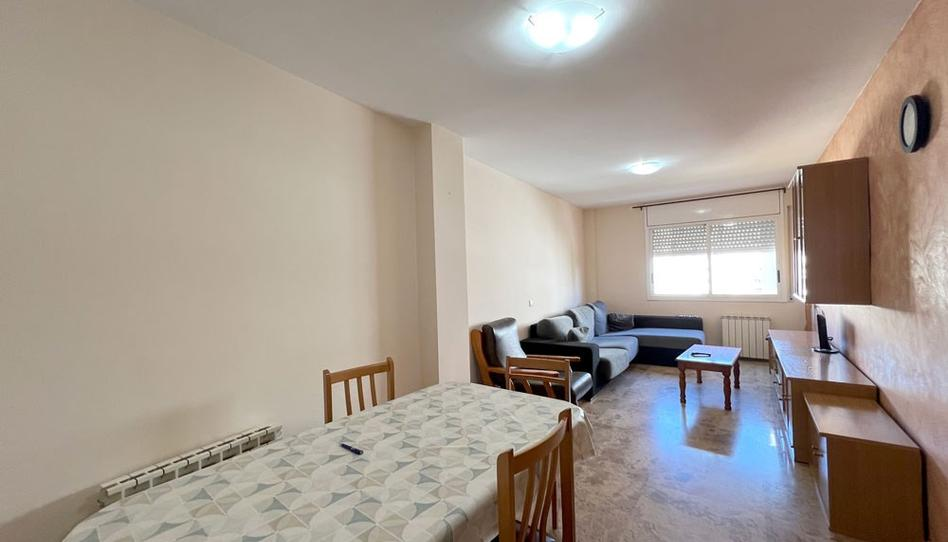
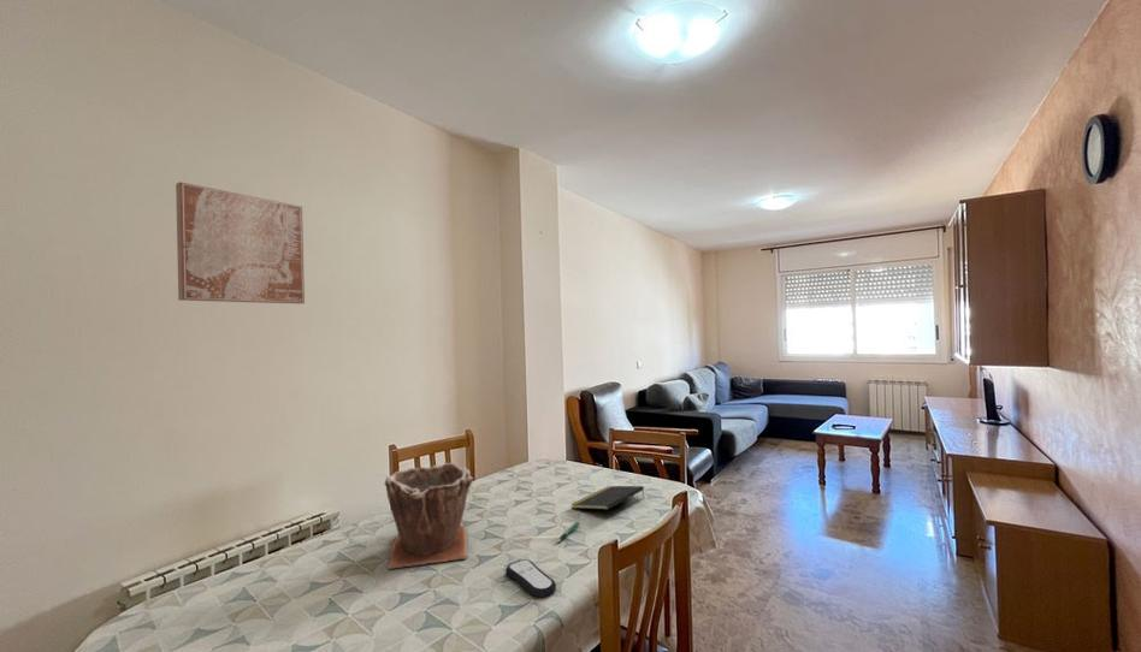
+ remote control (531, 576)
+ plant pot (428, 509)
+ pen (568, 531)
+ notepad (608, 497)
+ wall art (246, 249)
